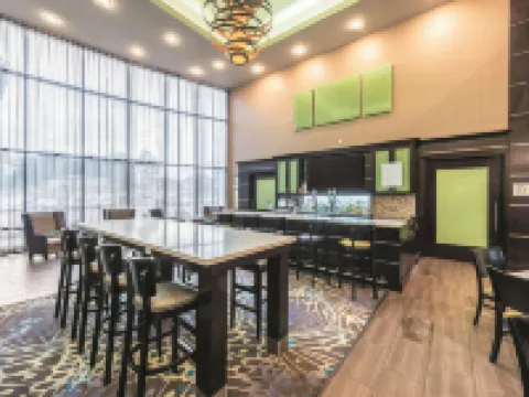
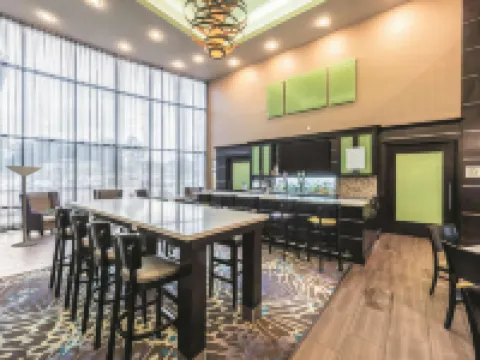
+ floor lamp (24, 205)
